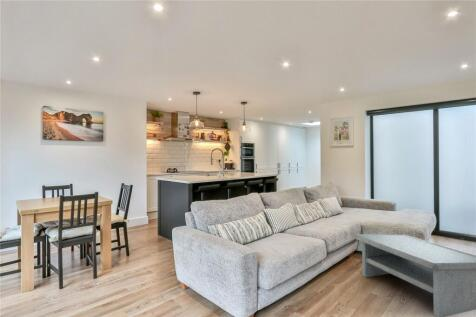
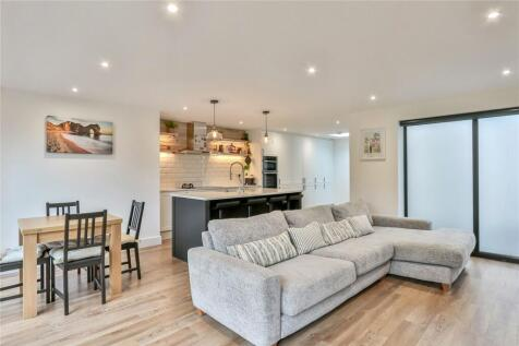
- coffee table (417, 265)
